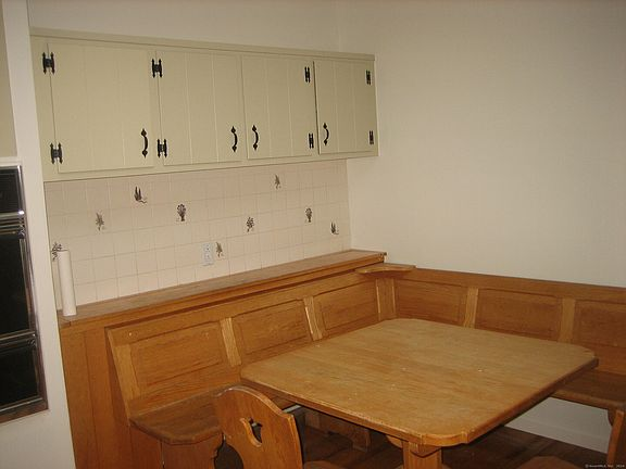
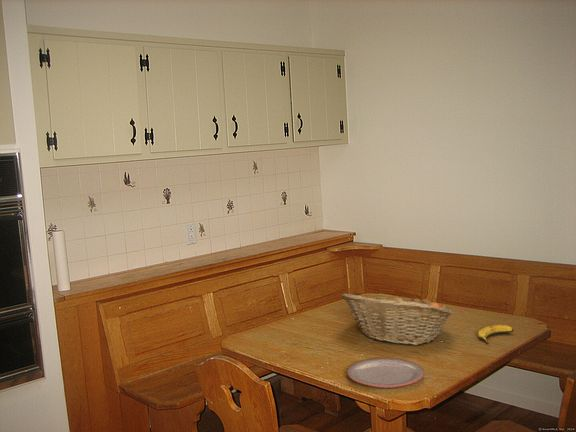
+ fruit basket (395, 312)
+ plate (385, 373)
+ banana (492, 332)
